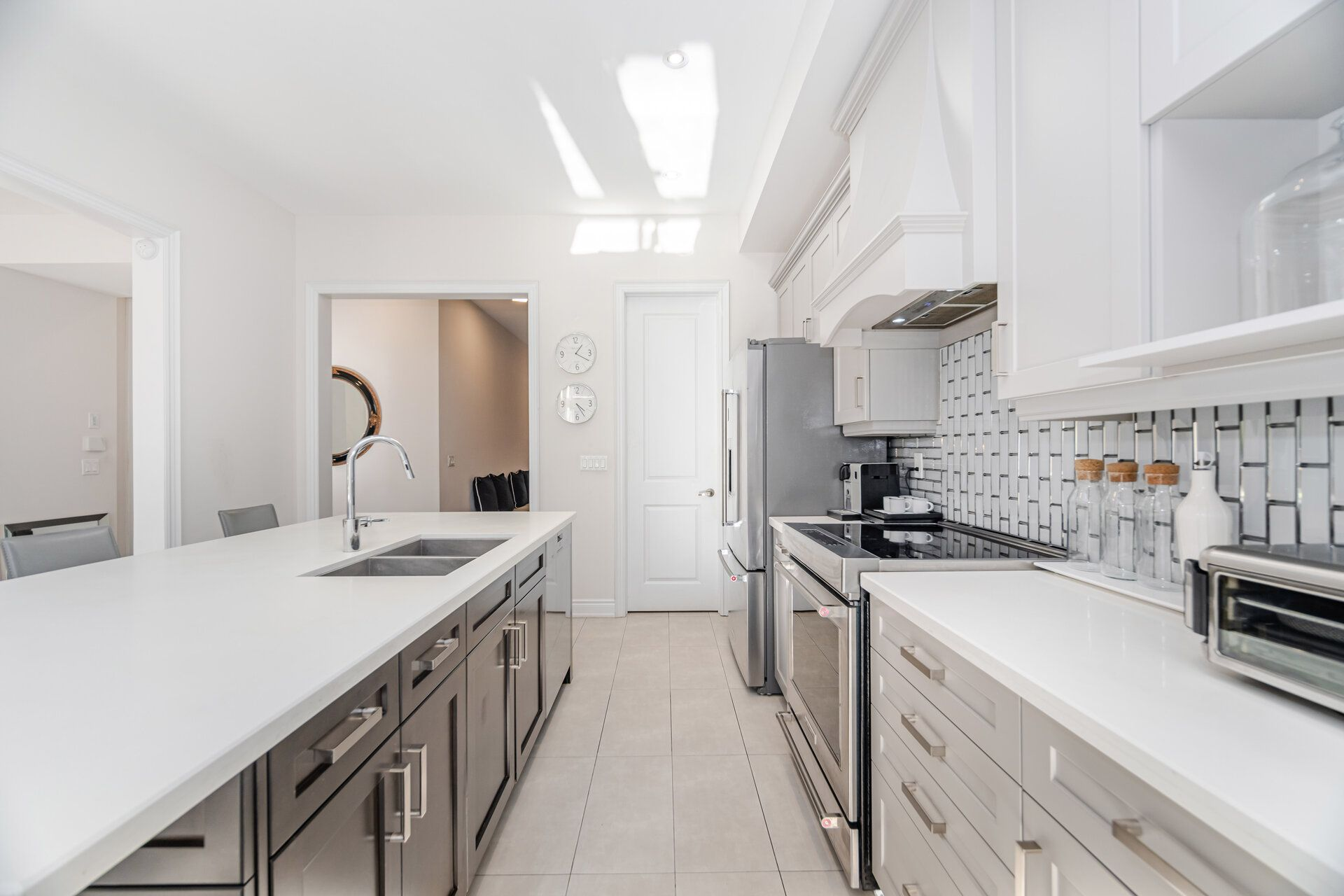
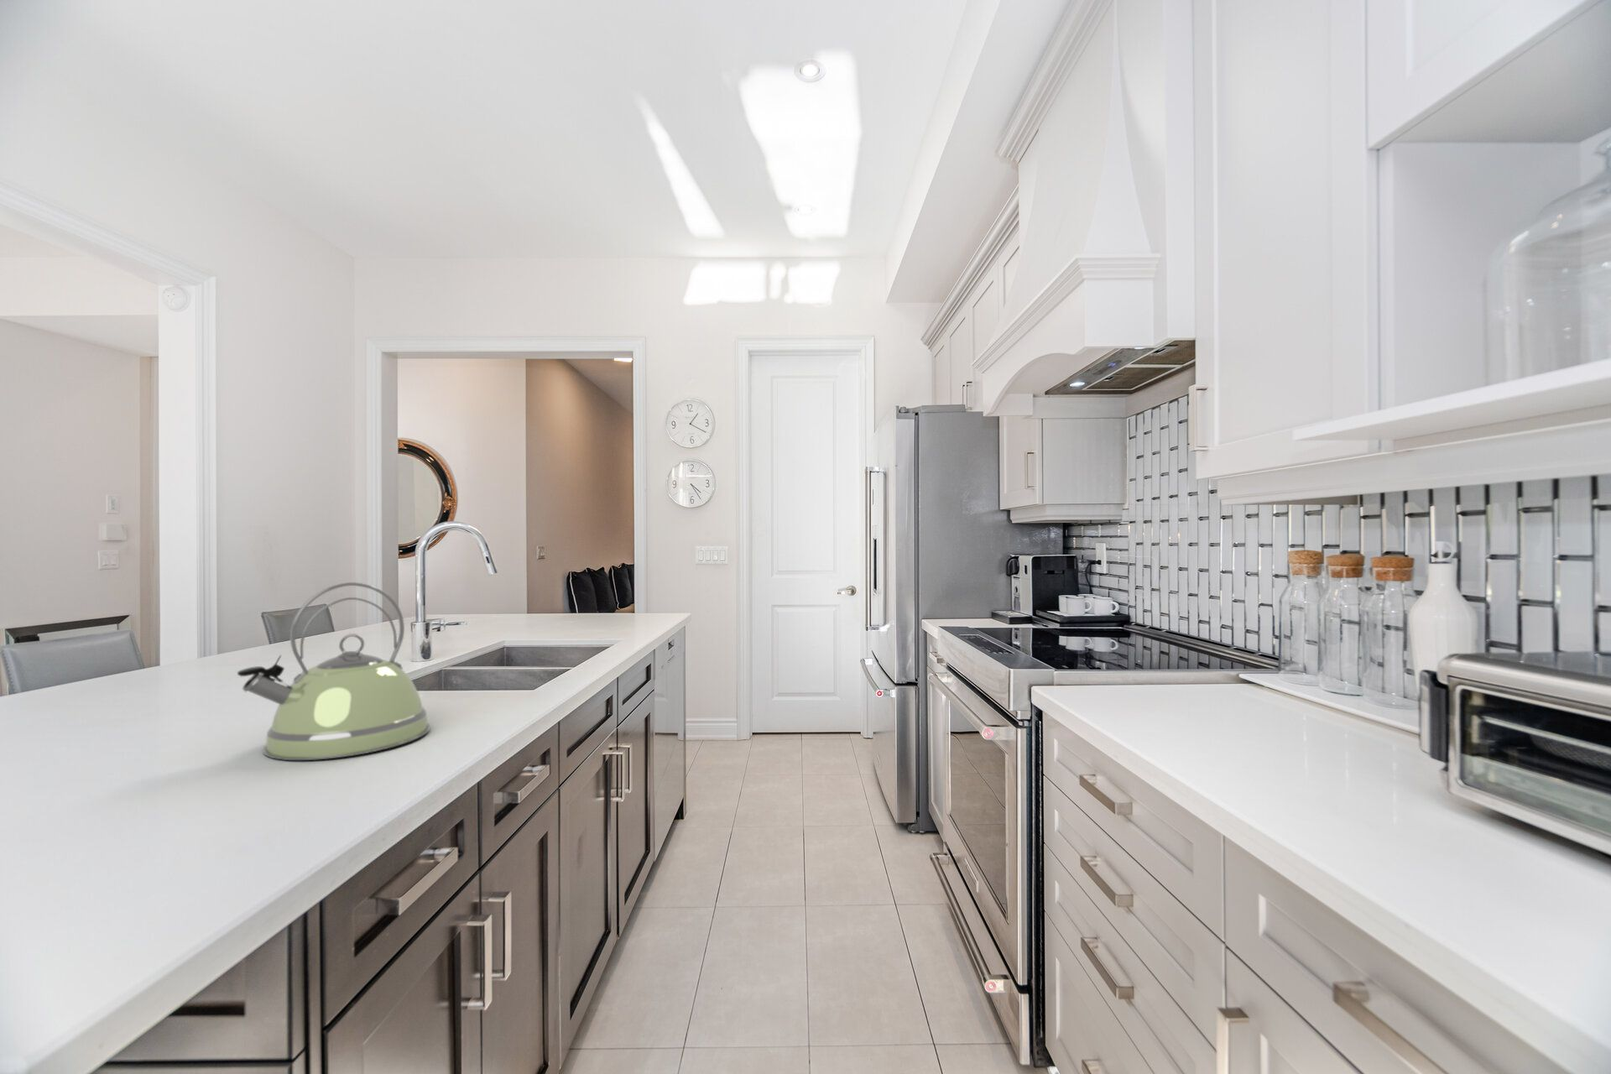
+ kettle (339, 662)
